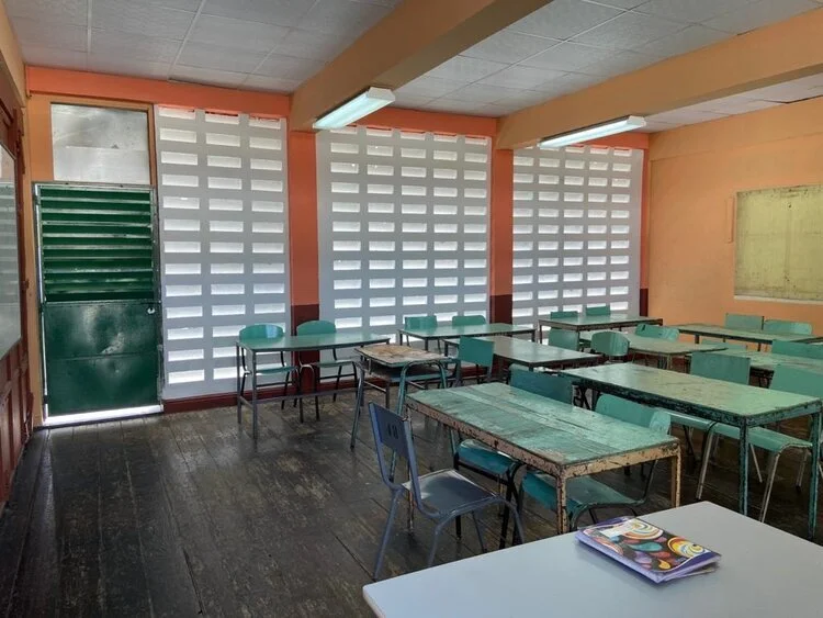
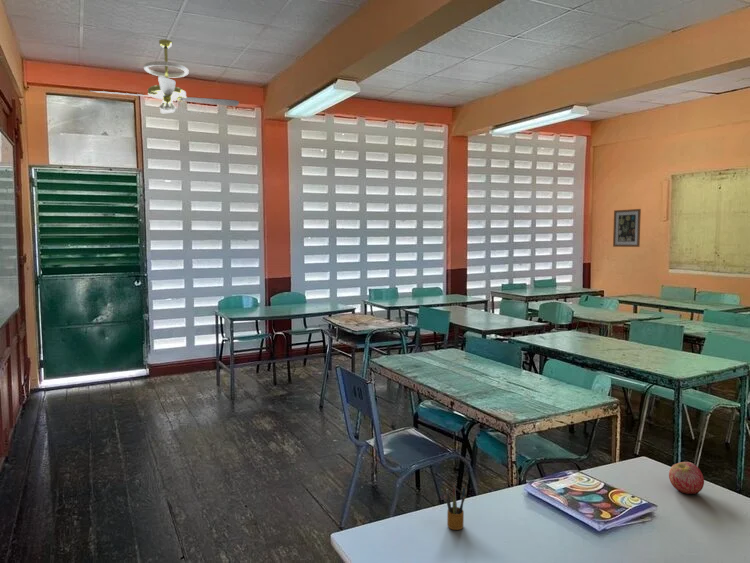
+ ceiling fan (166, 79)
+ wall art (626, 228)
+ apple (686, 476)
+ pencil box (456, 507)
